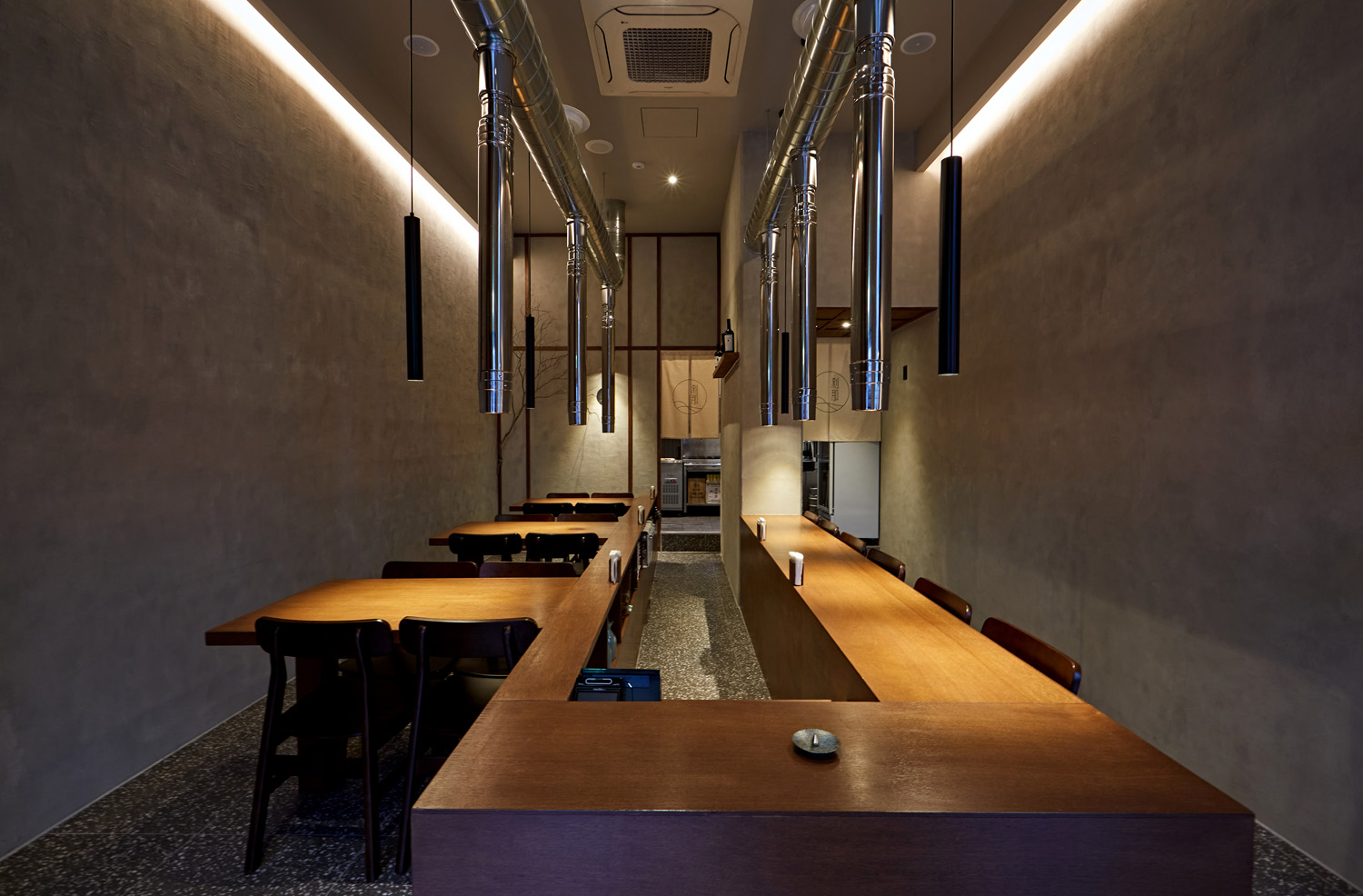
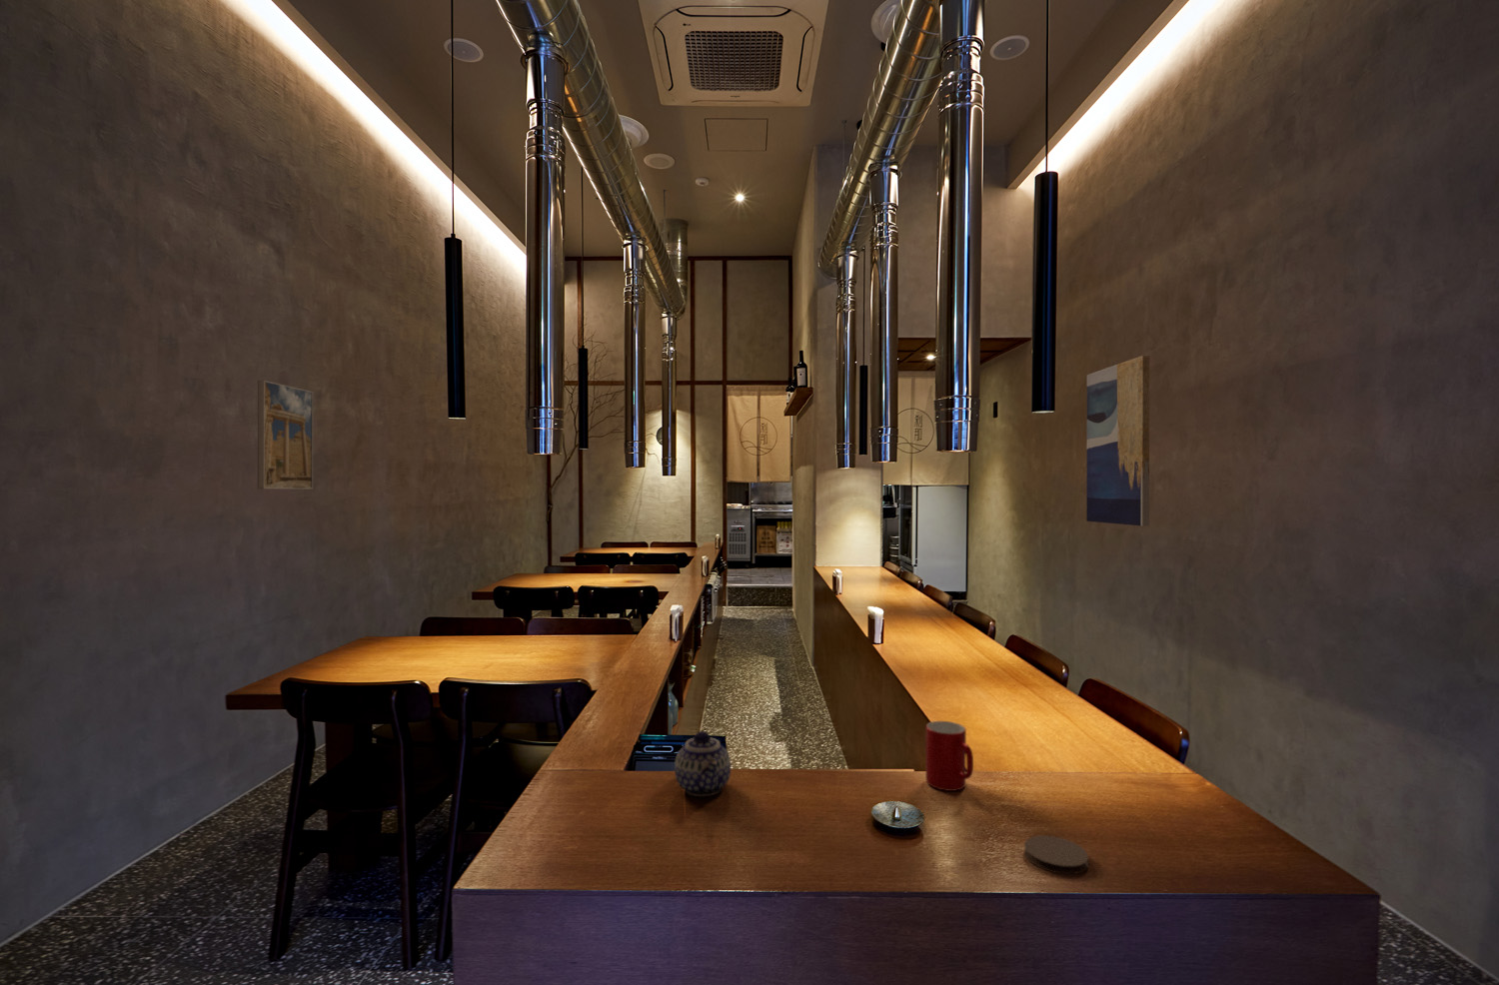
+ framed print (286, 438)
+ cup (948, 757)
+ coaster (1056, 854)
+ wall art (1115, 444)
+ teapot (703, 761)
